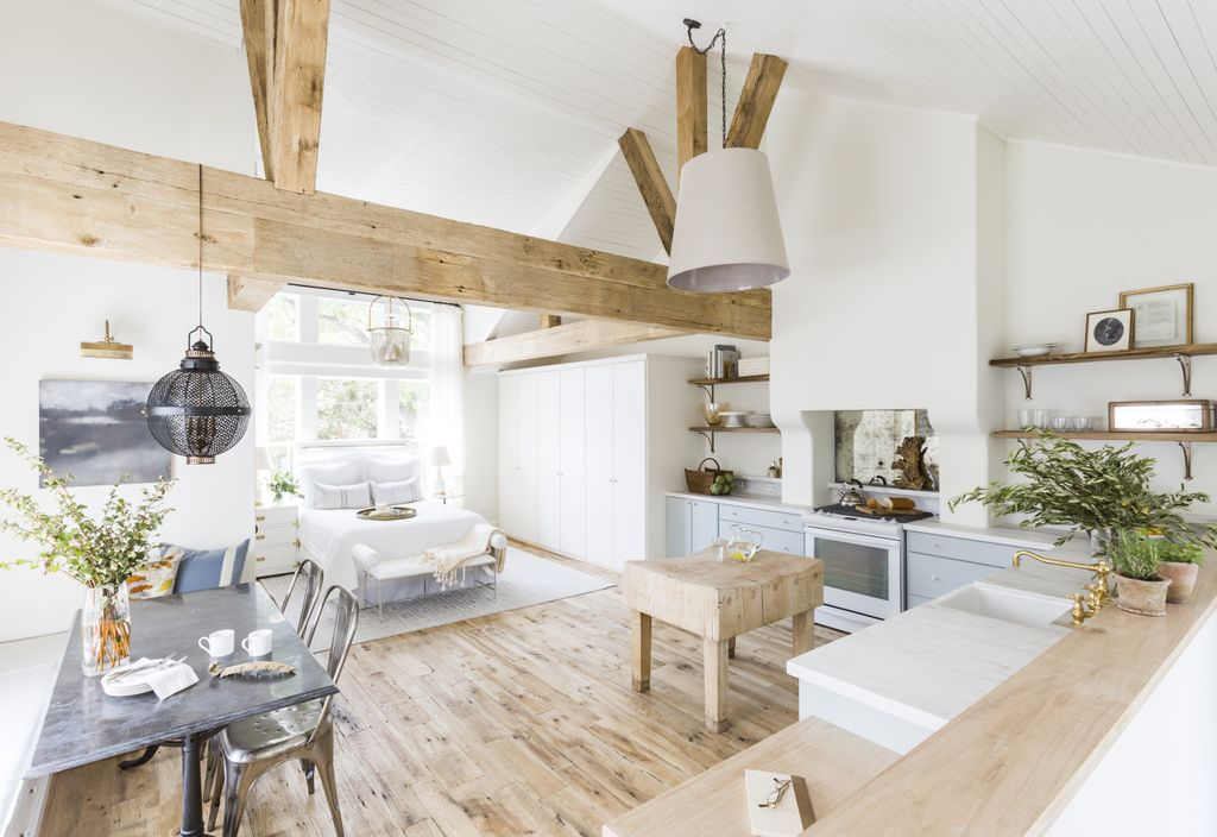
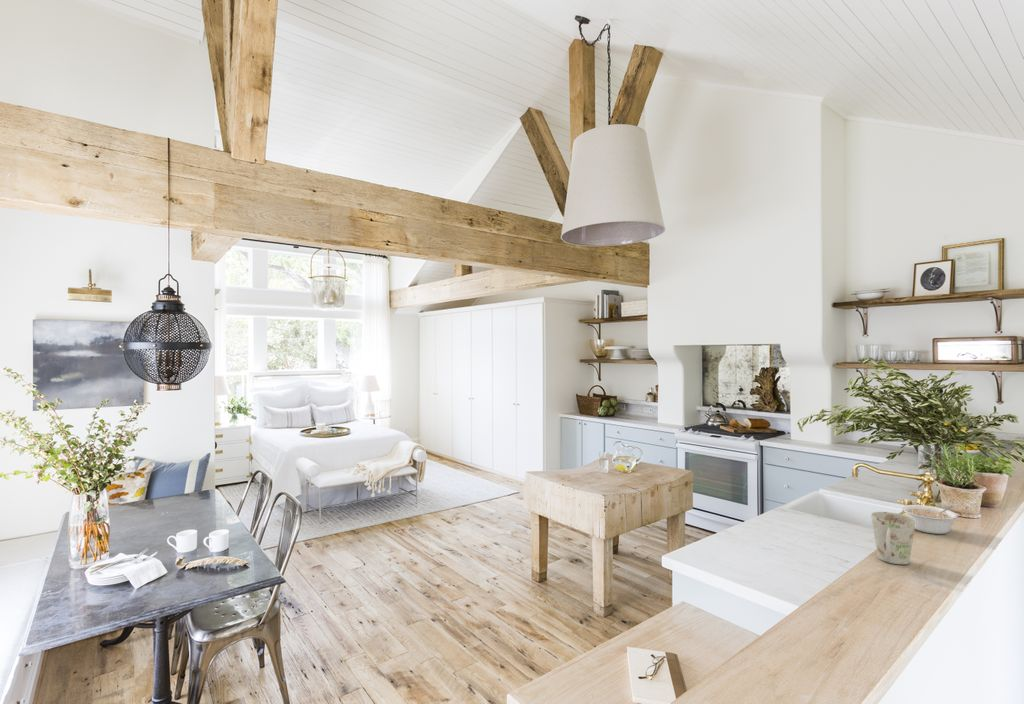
+ mug (892, 540)
+ legume (929, 517)
